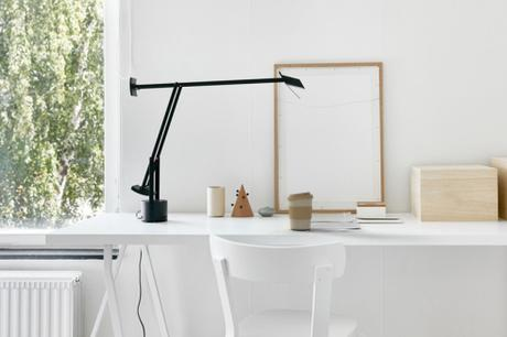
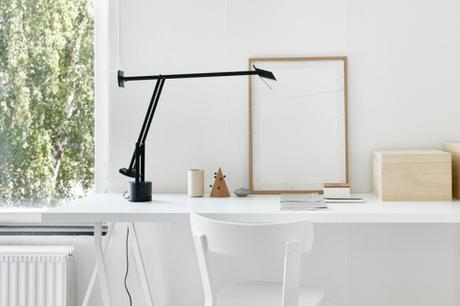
- coffee cup (300, 209)
